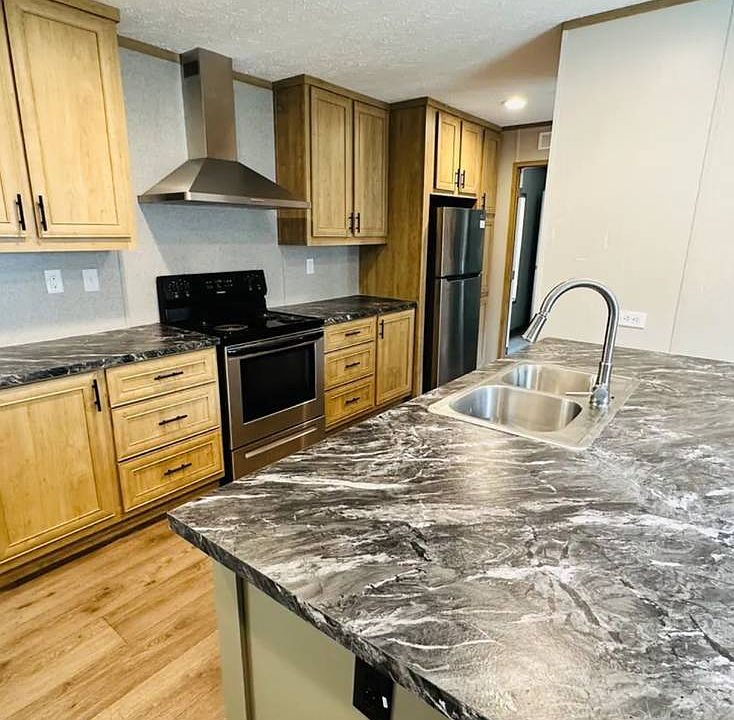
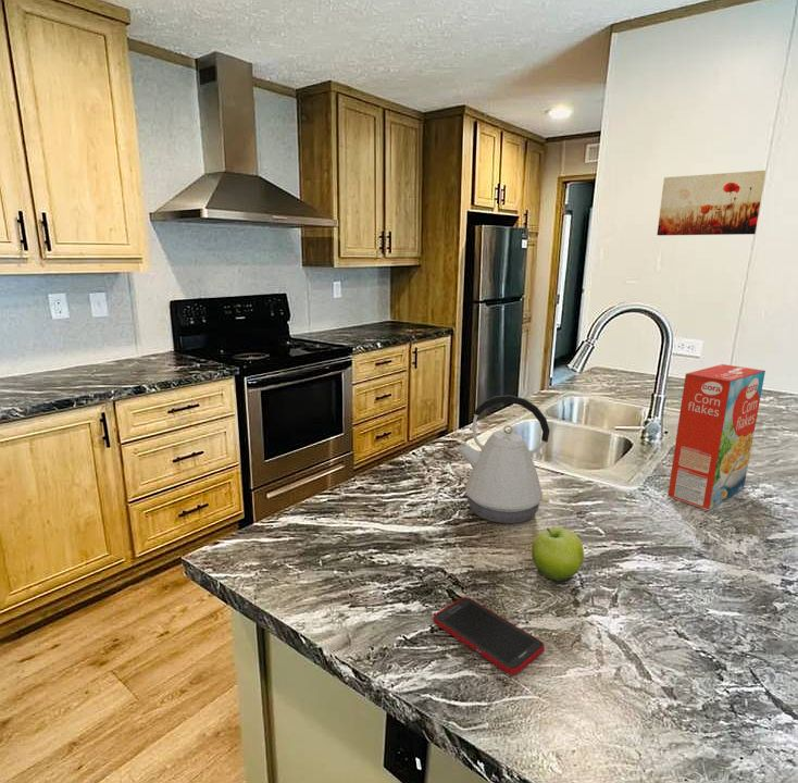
+ fruit (557, 551)
+ cereal box (715, 434)
+ cell phone (486, 632)
+ wall art (708, 204)
+ kettle (502, 453)
